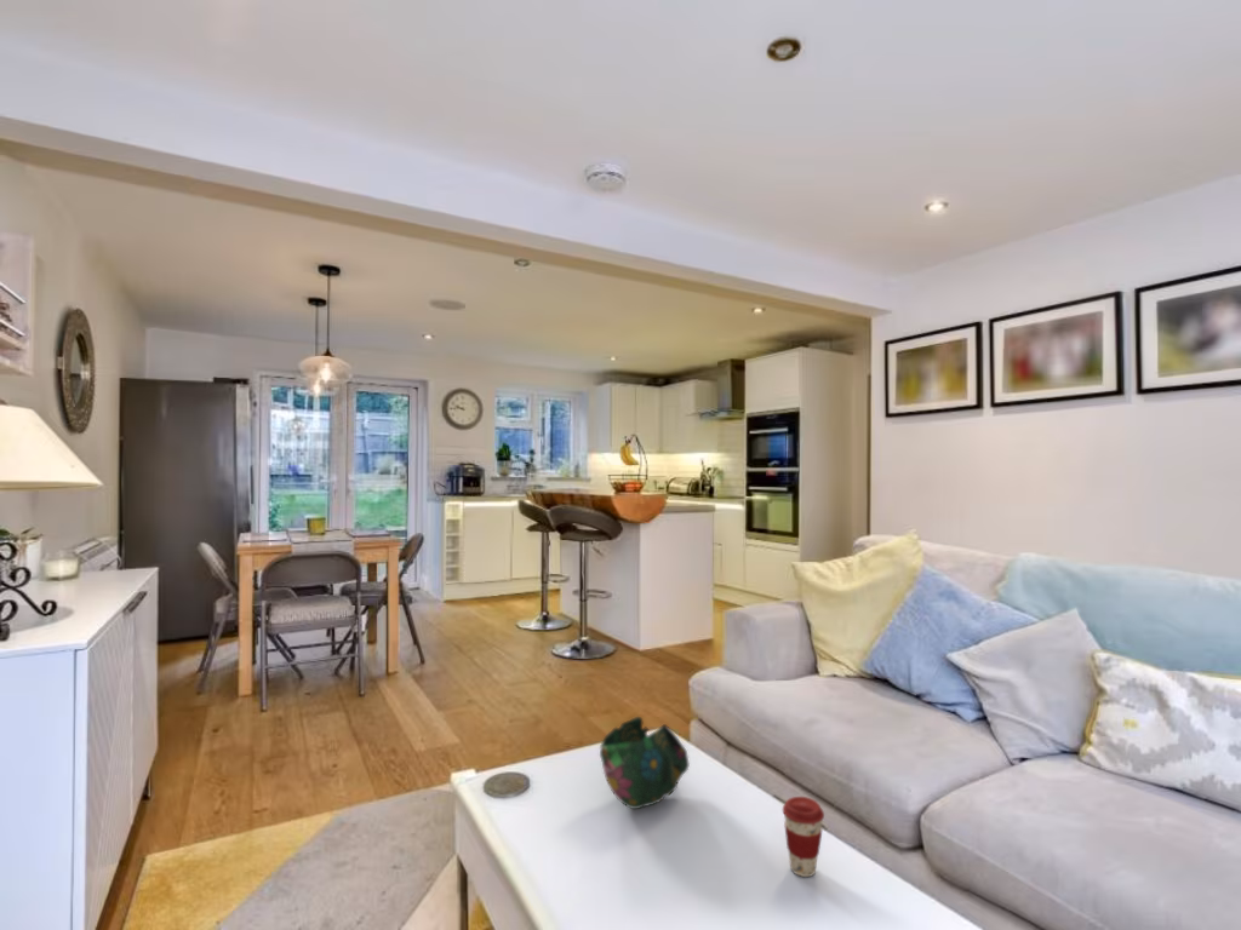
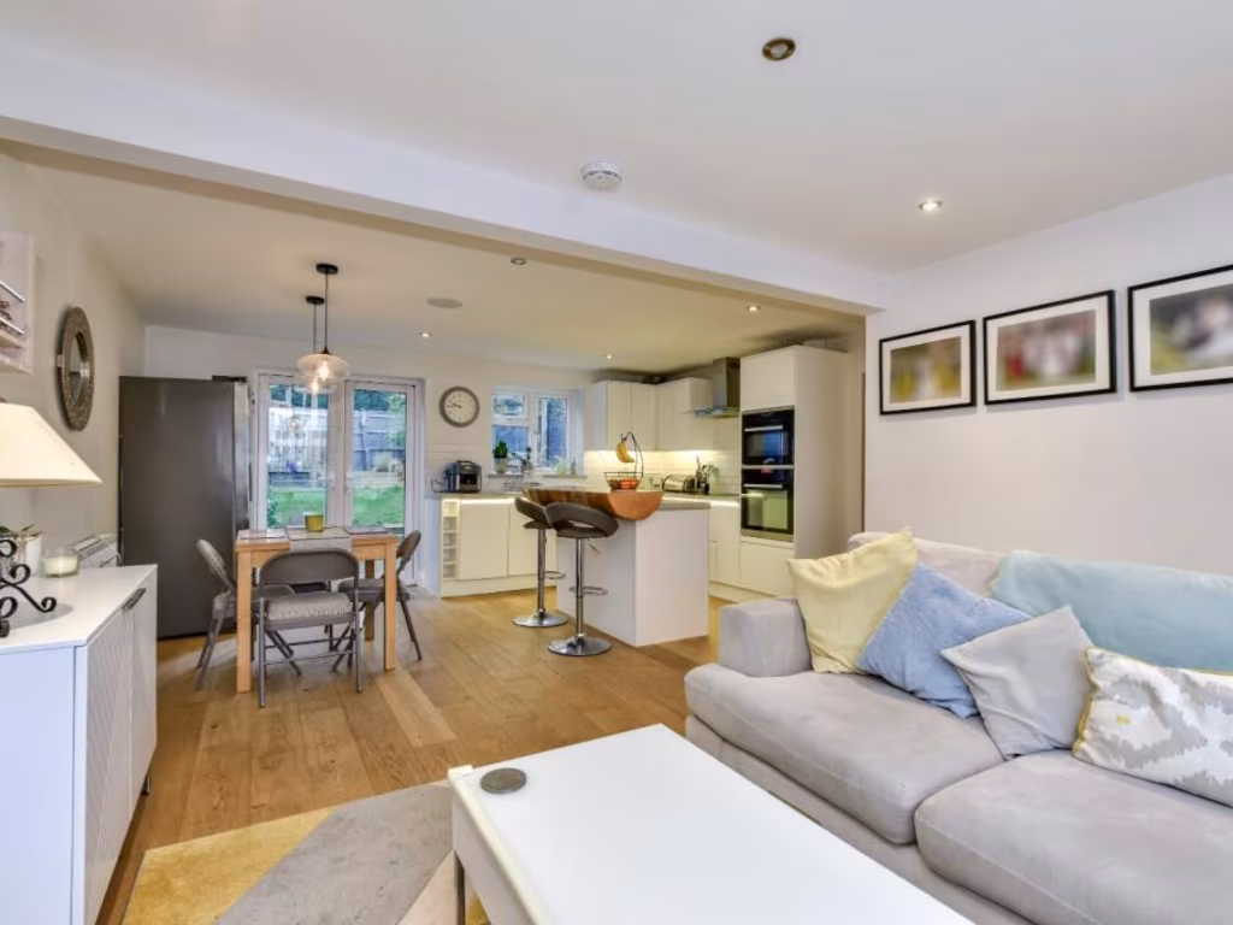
- decorative bowl (644, 760)
- coffee cup (802, 837)
